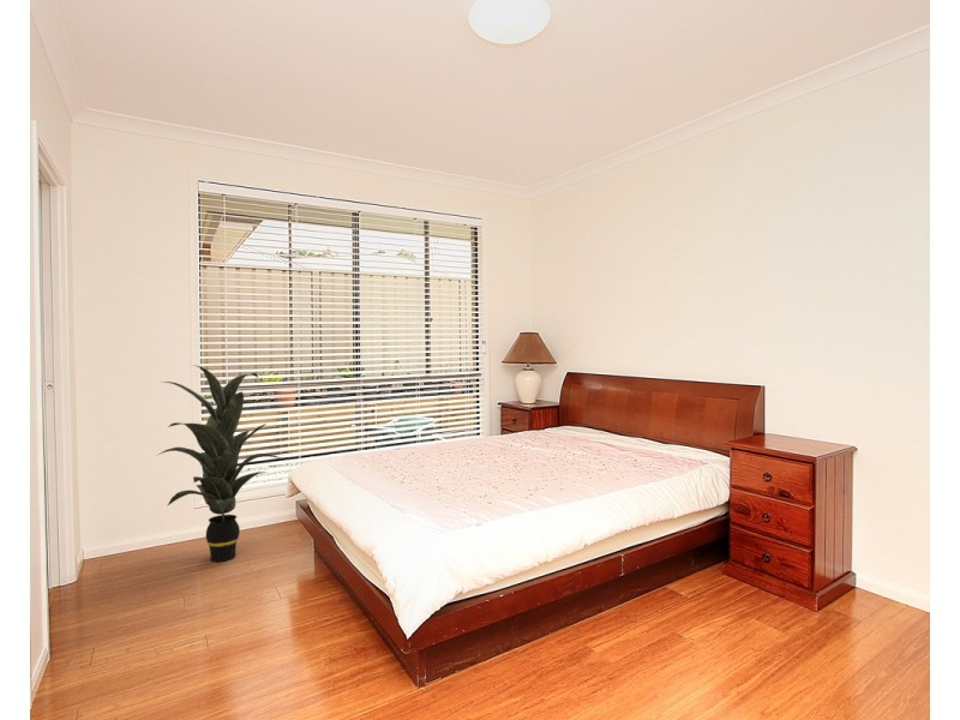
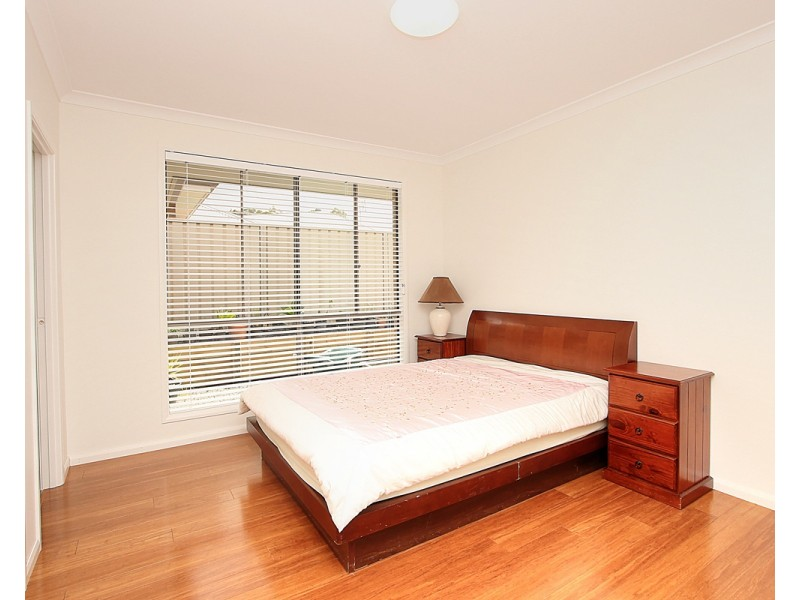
- indoor plant (212, 461)
